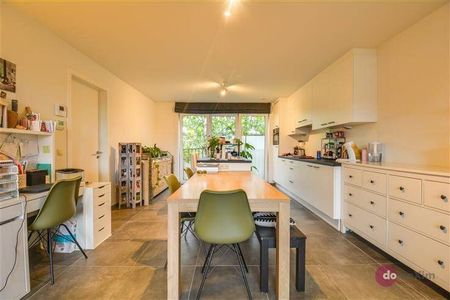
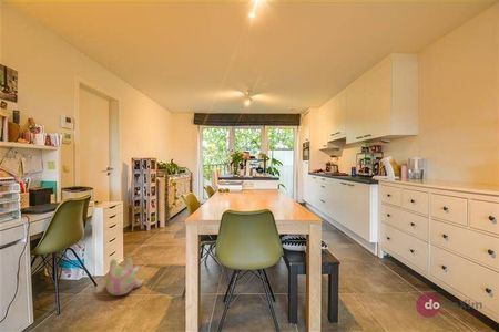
+ plush toy (122, 273)
